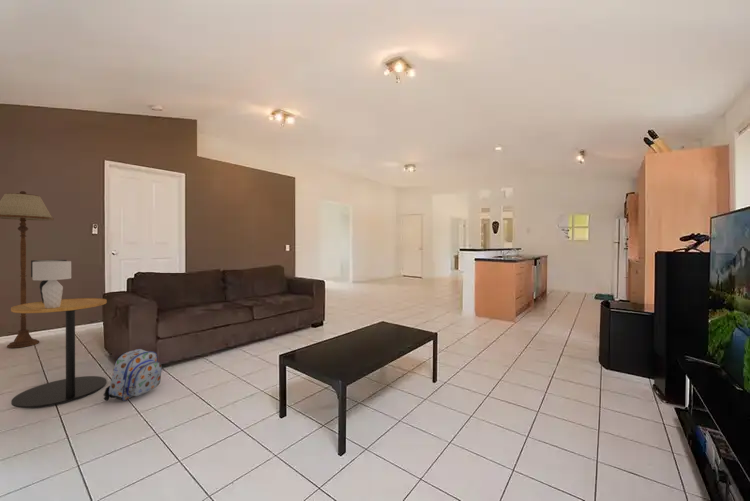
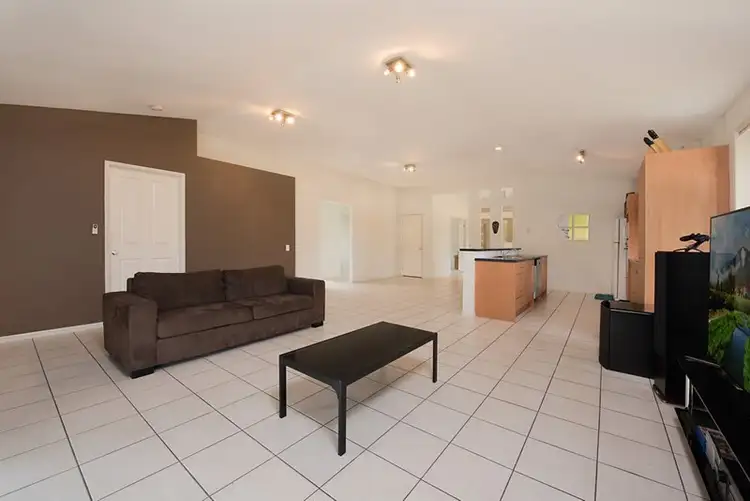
- table lamp (50, 282)
- backpack (136, 372)
- floor lamp (23, 268)
- side table (66, 347)
